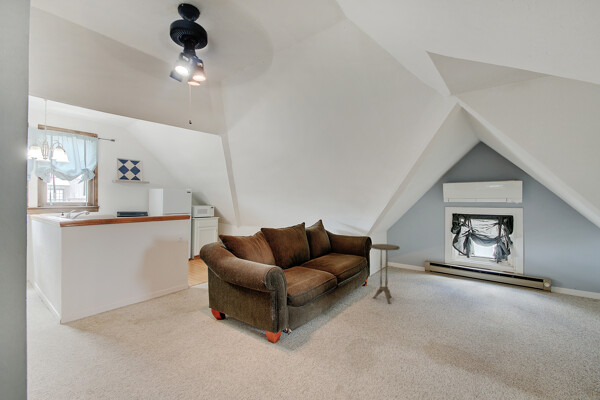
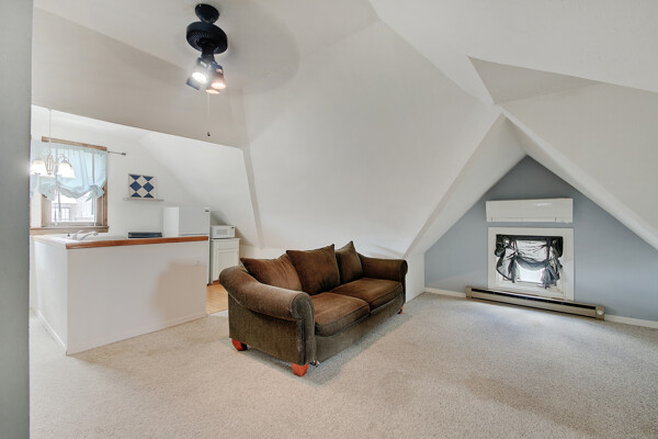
- side table (386, 272)
